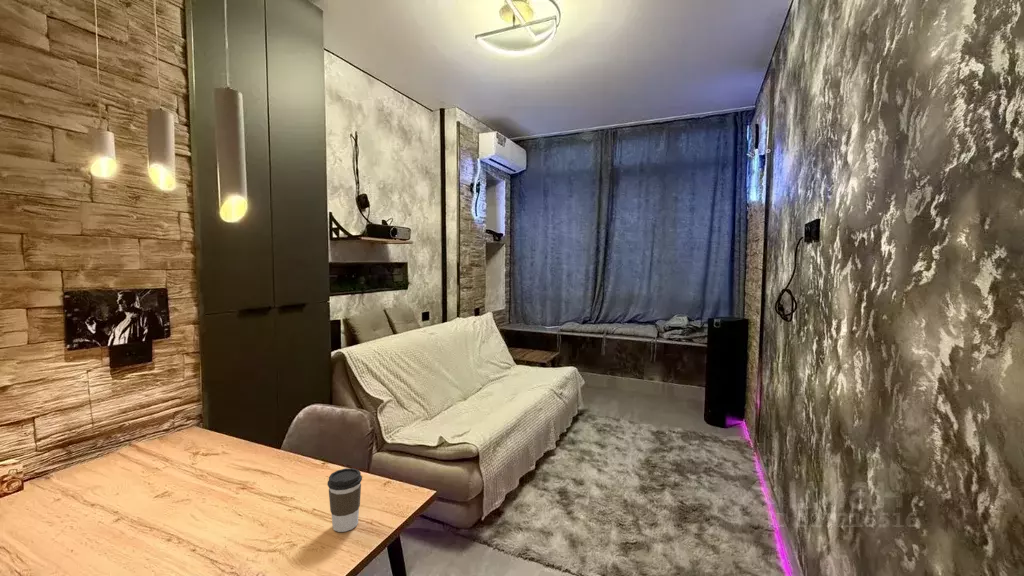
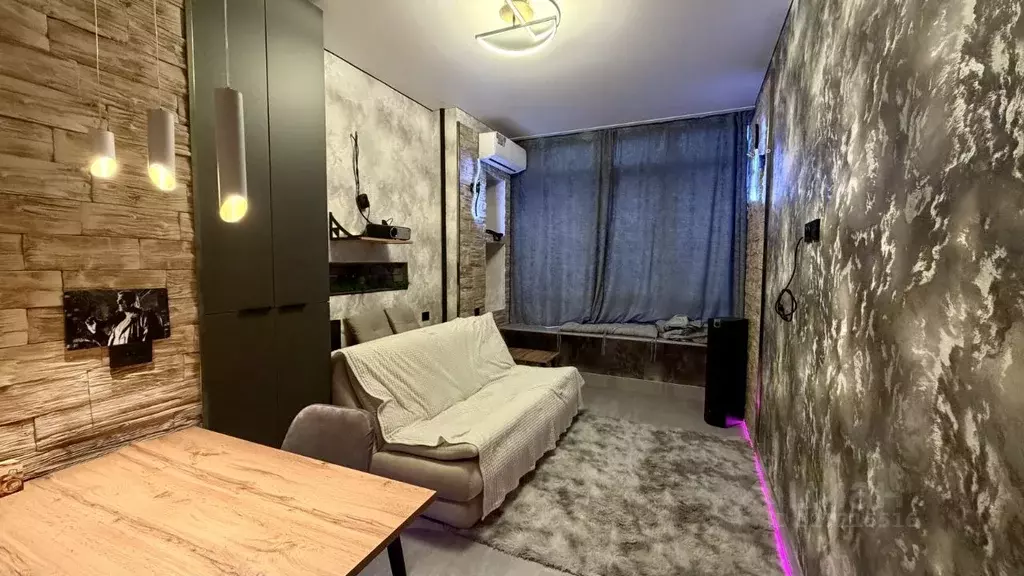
- coffee cup (345, 499)
